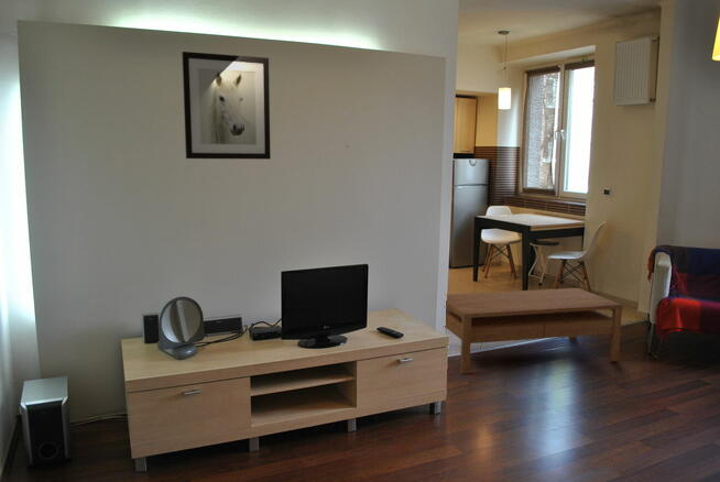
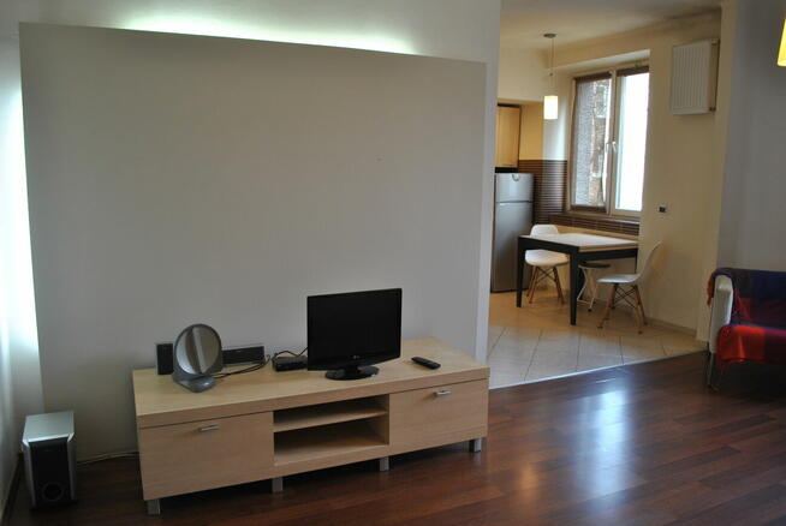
- coffee table (524, 327)
- wall art (227, 107)
